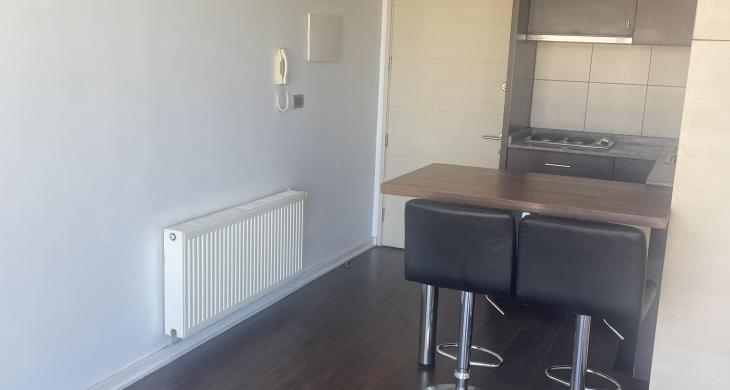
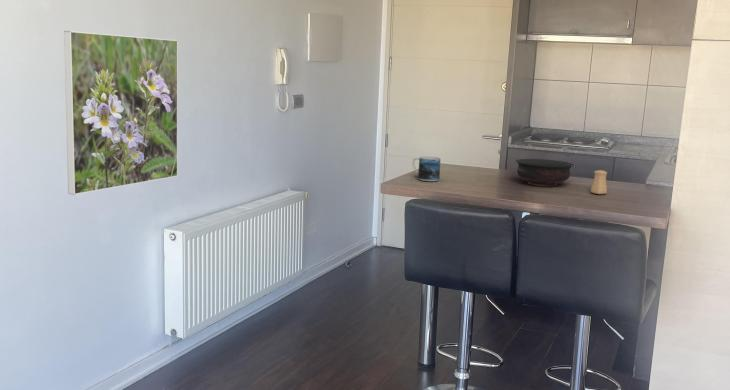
+ salt shaker (599, 182)
+ bowl (543, 173)
+ mug (425, 168)
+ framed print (127, 111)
